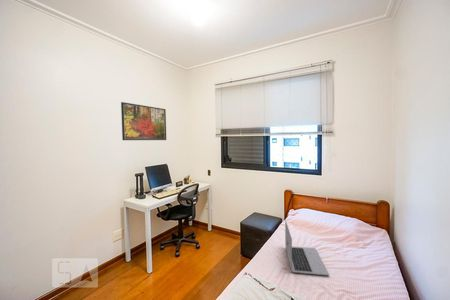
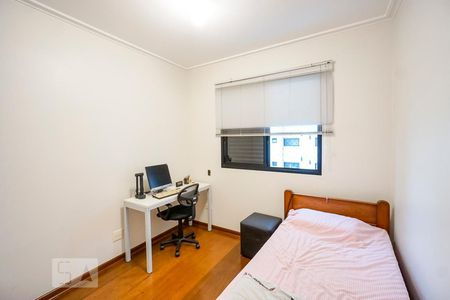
- laptop (304, 247)
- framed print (146, 123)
